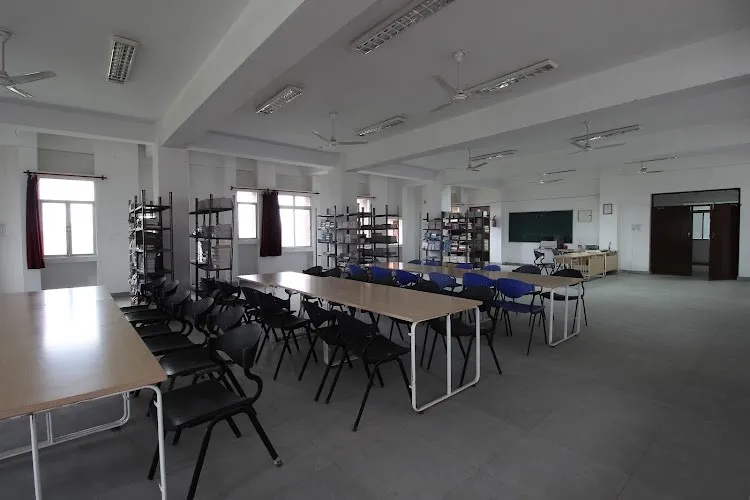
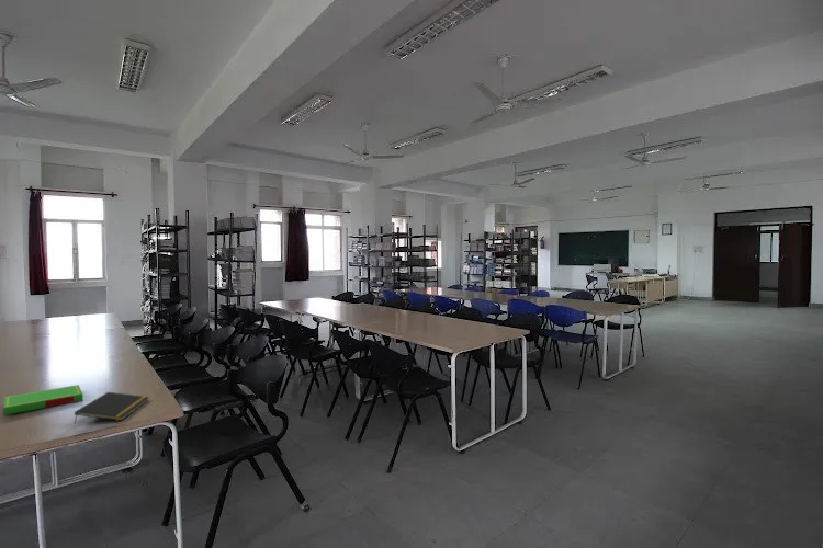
+ notepad (114, 404)
+ book (44, 398)
